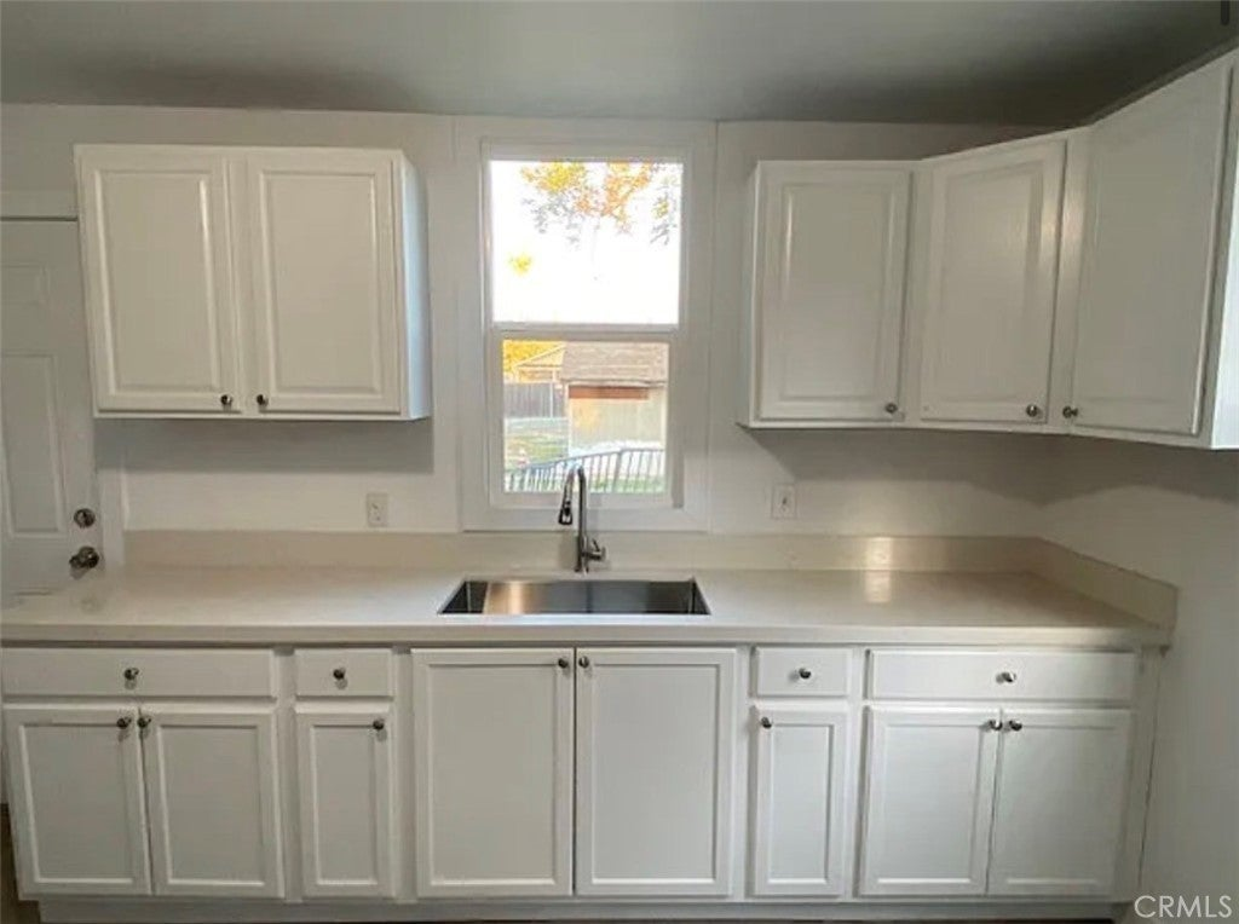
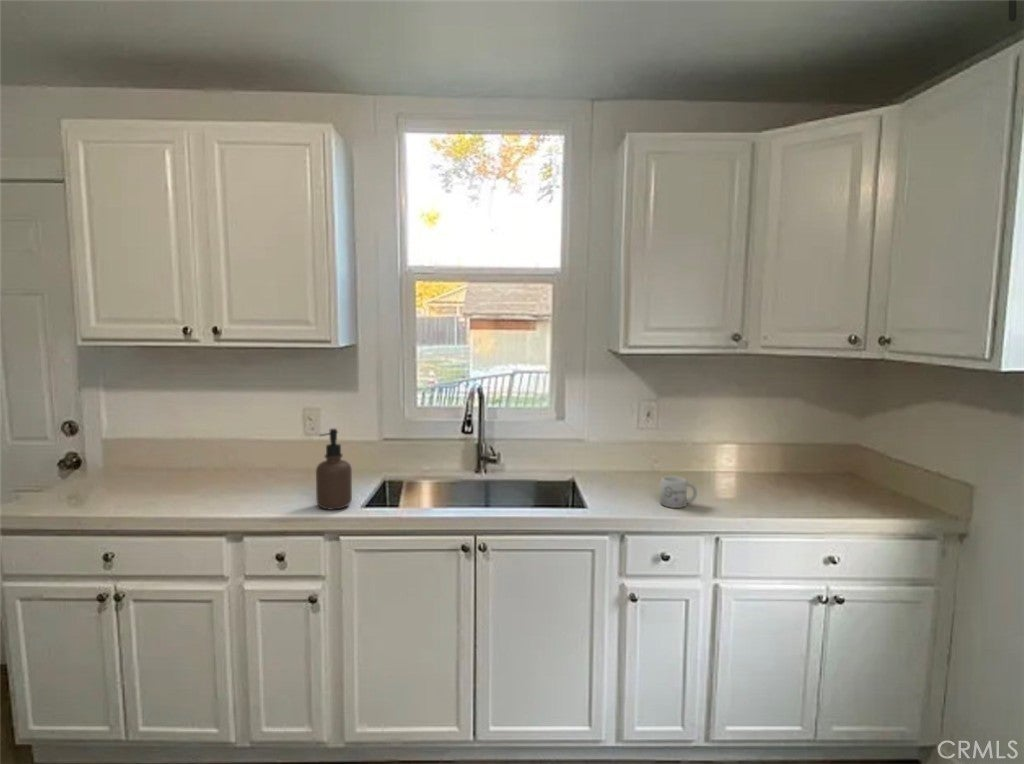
+ soap dispenser (333, 467)
+ mug (678, 491)
